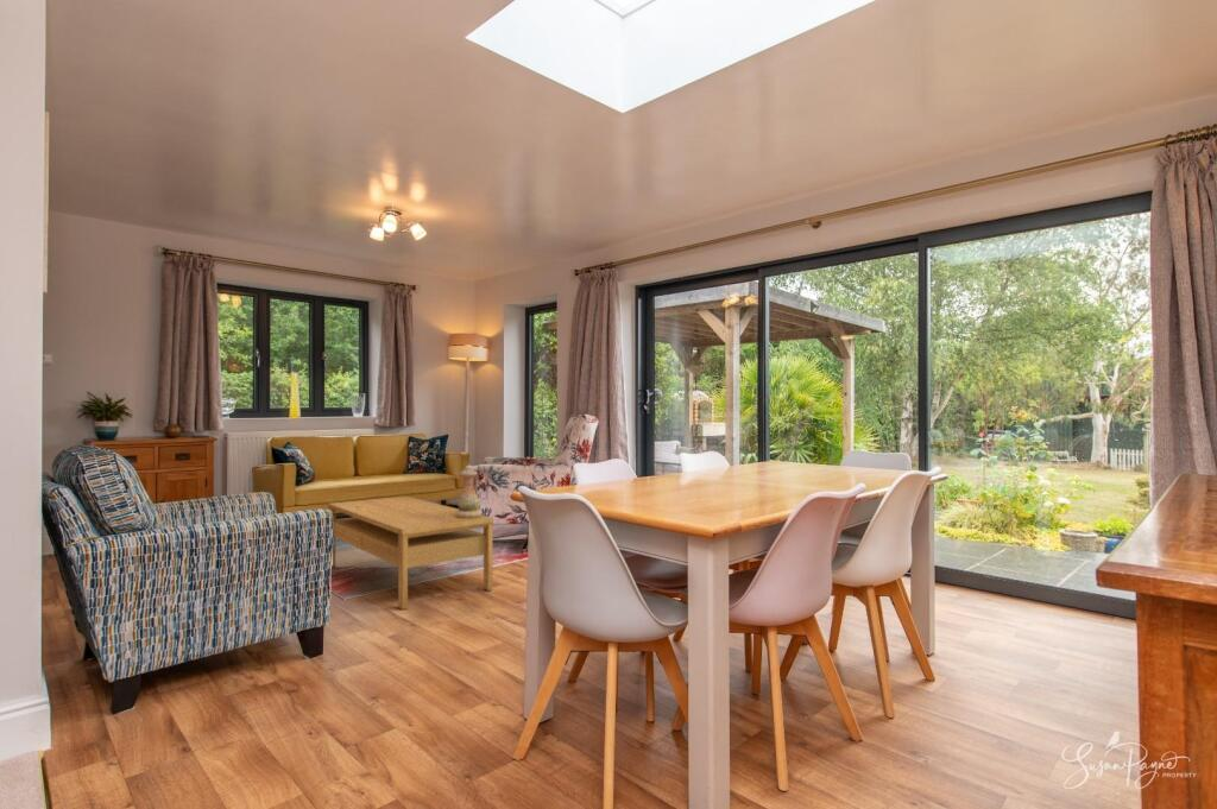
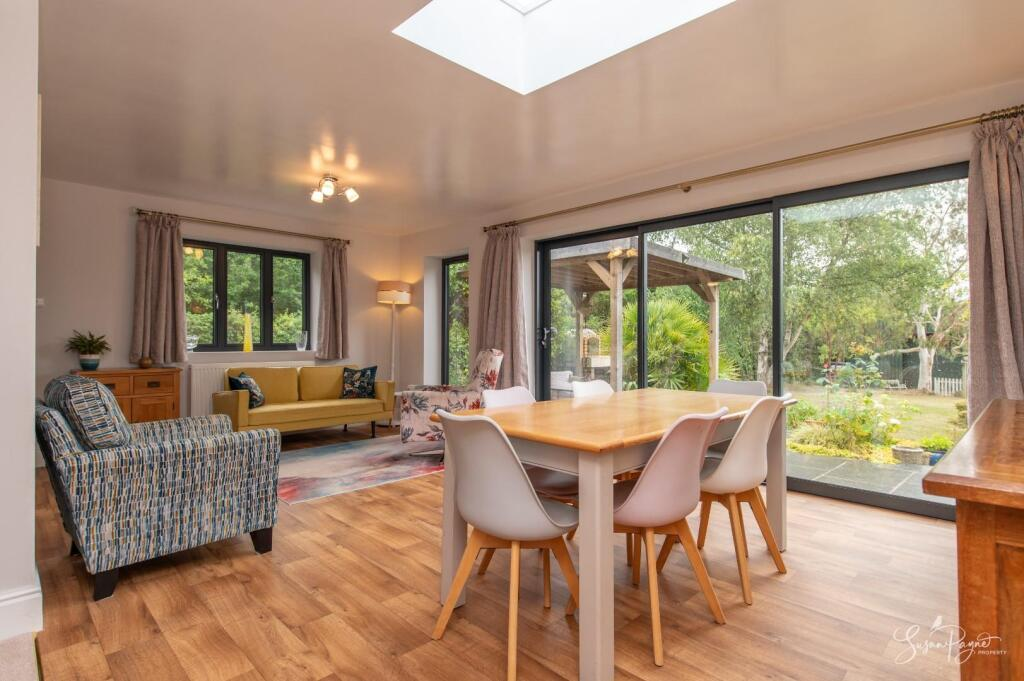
- coffee table (404, 543)
- vase (468, 489)
